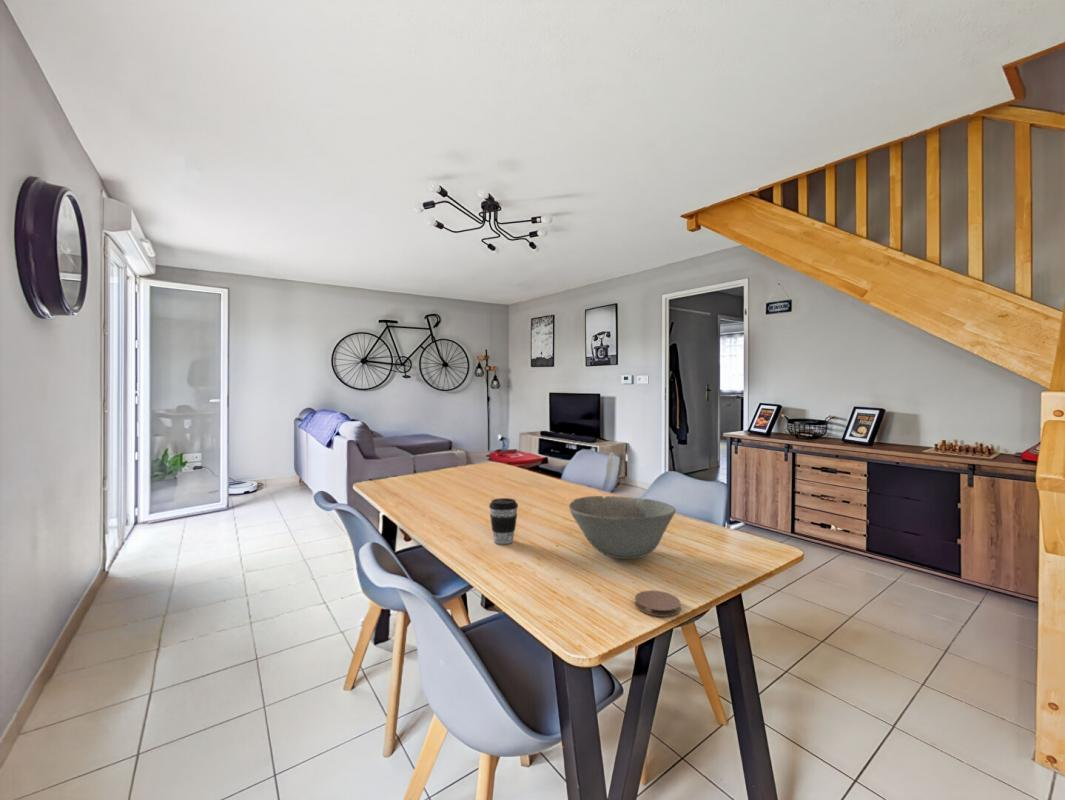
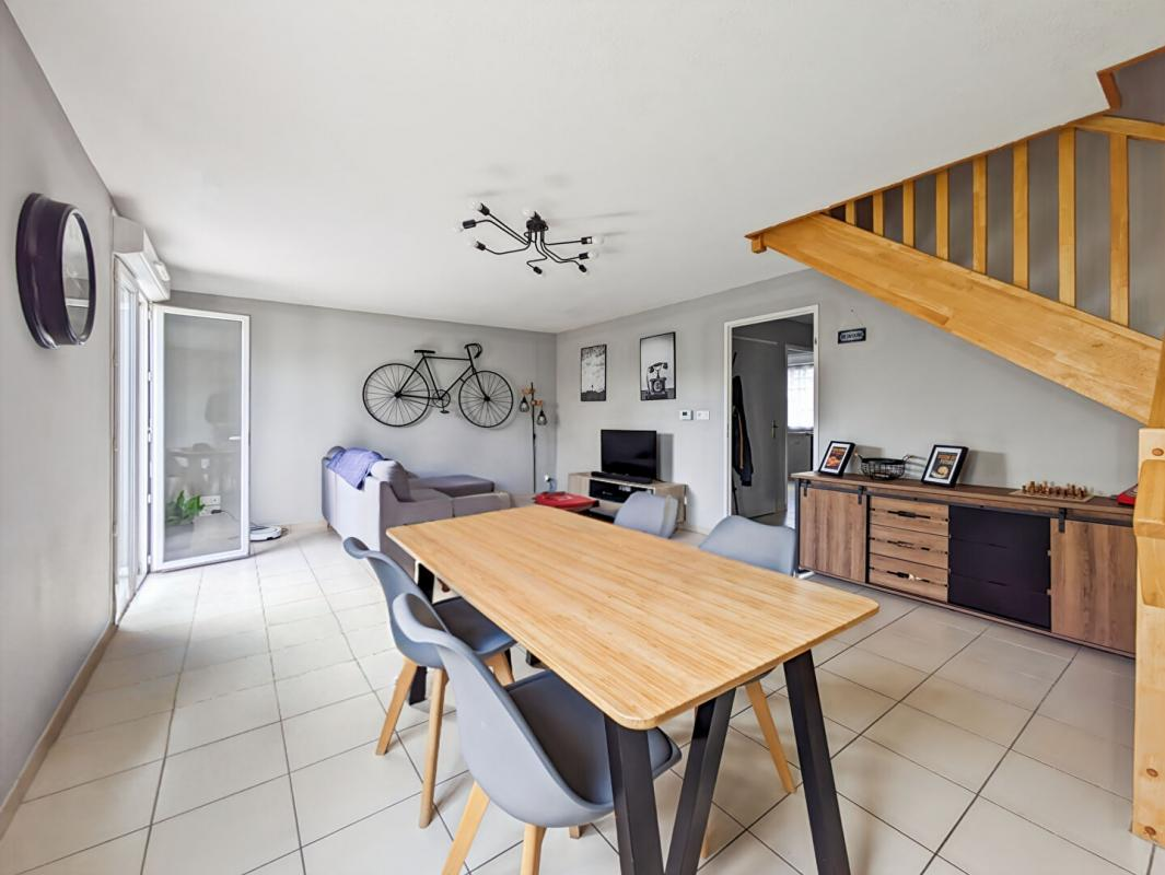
- bowl (620, 529)
- coffee cup (503, 521)
- coaster (657, 602)
